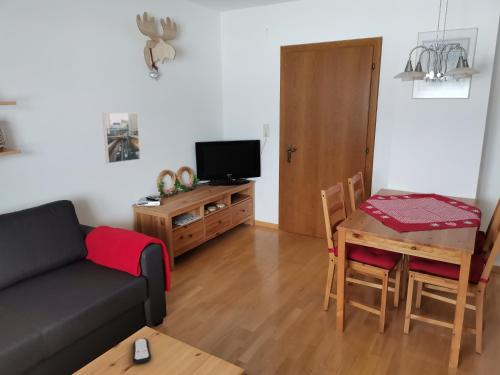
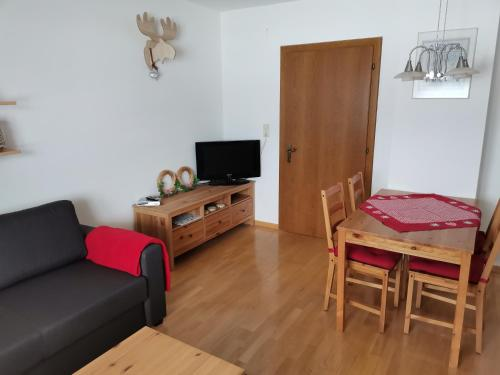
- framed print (122, 137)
- remote control (141, 350)
